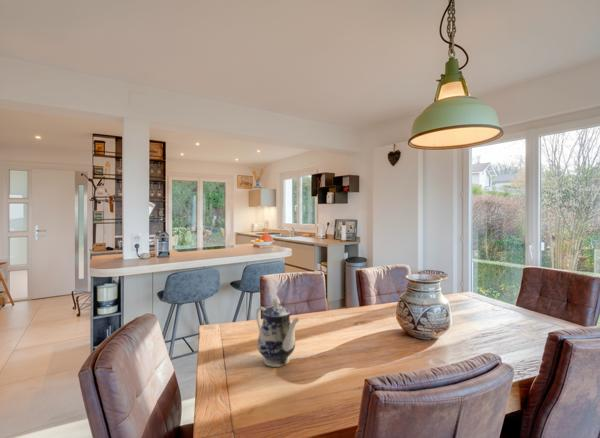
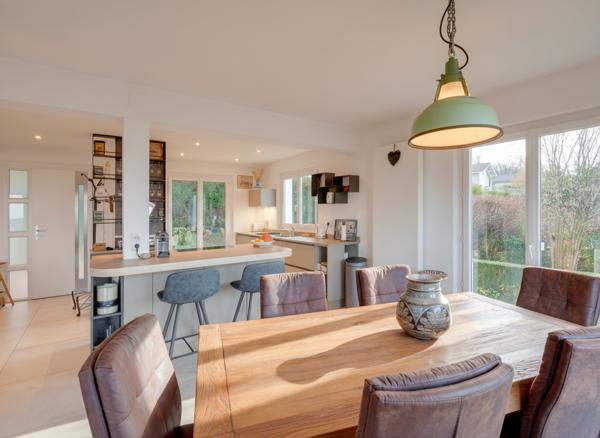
- teapot (276, 329)
